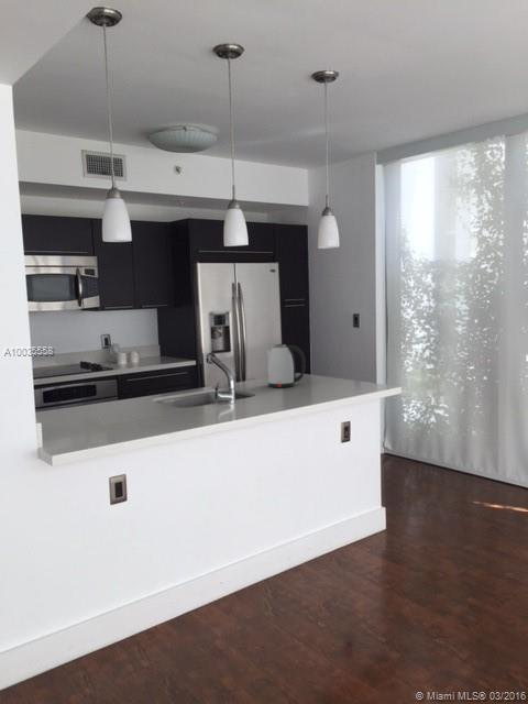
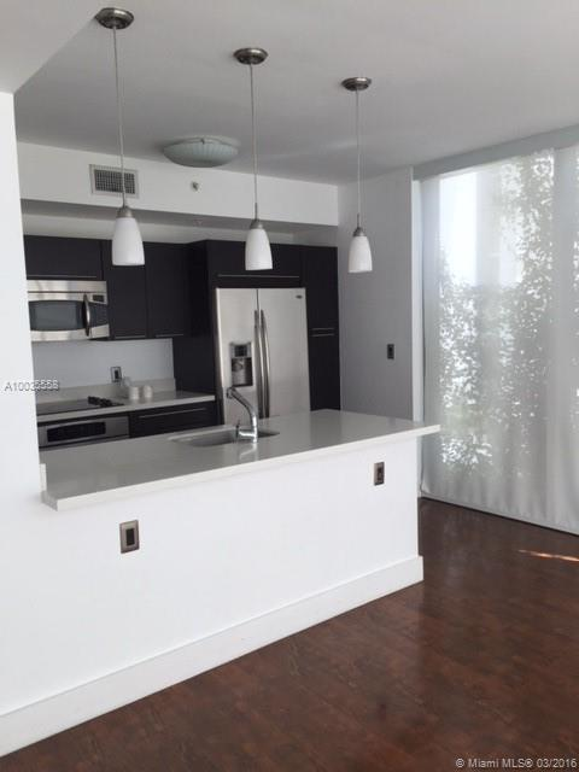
- kettle (285, 364)
